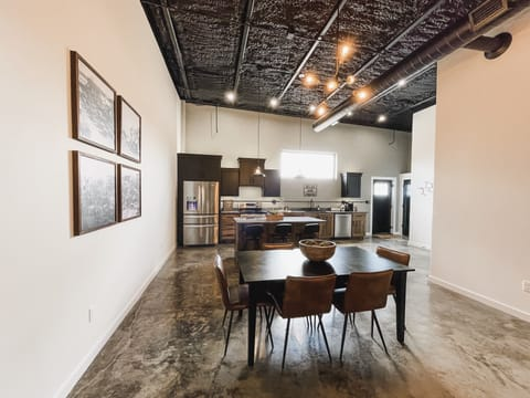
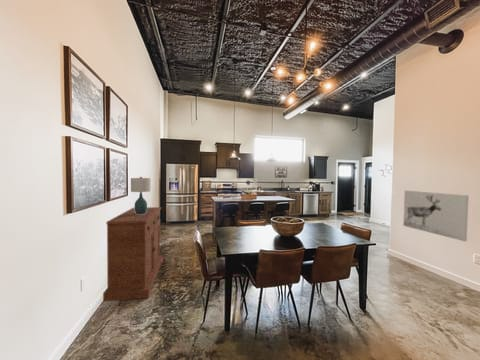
+ sideboard (138, 245)
+ wall art (431, 212)
+ table lamp (140, 195)
